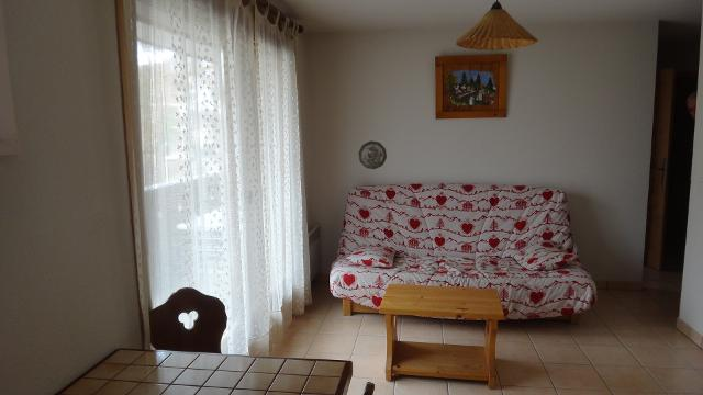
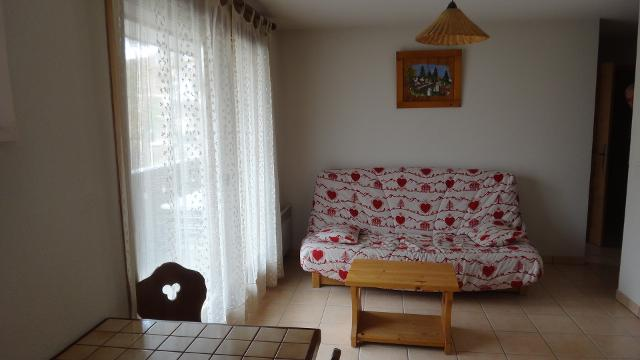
- decorative plate (372, 155)
